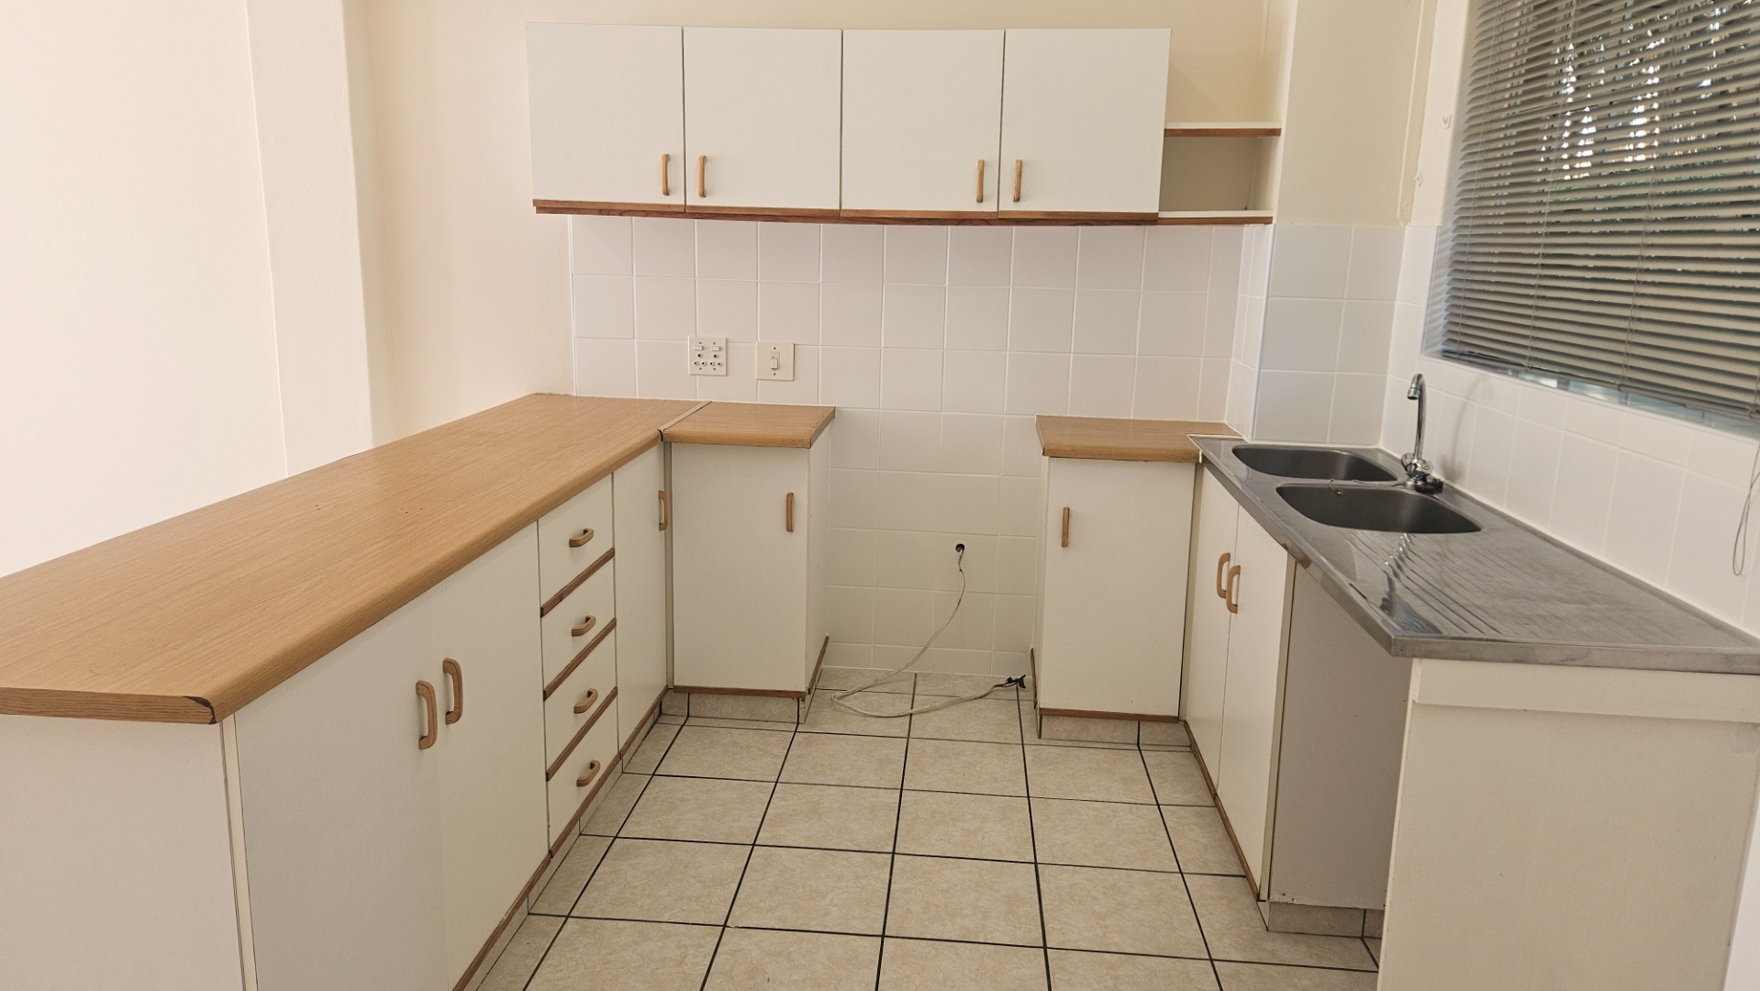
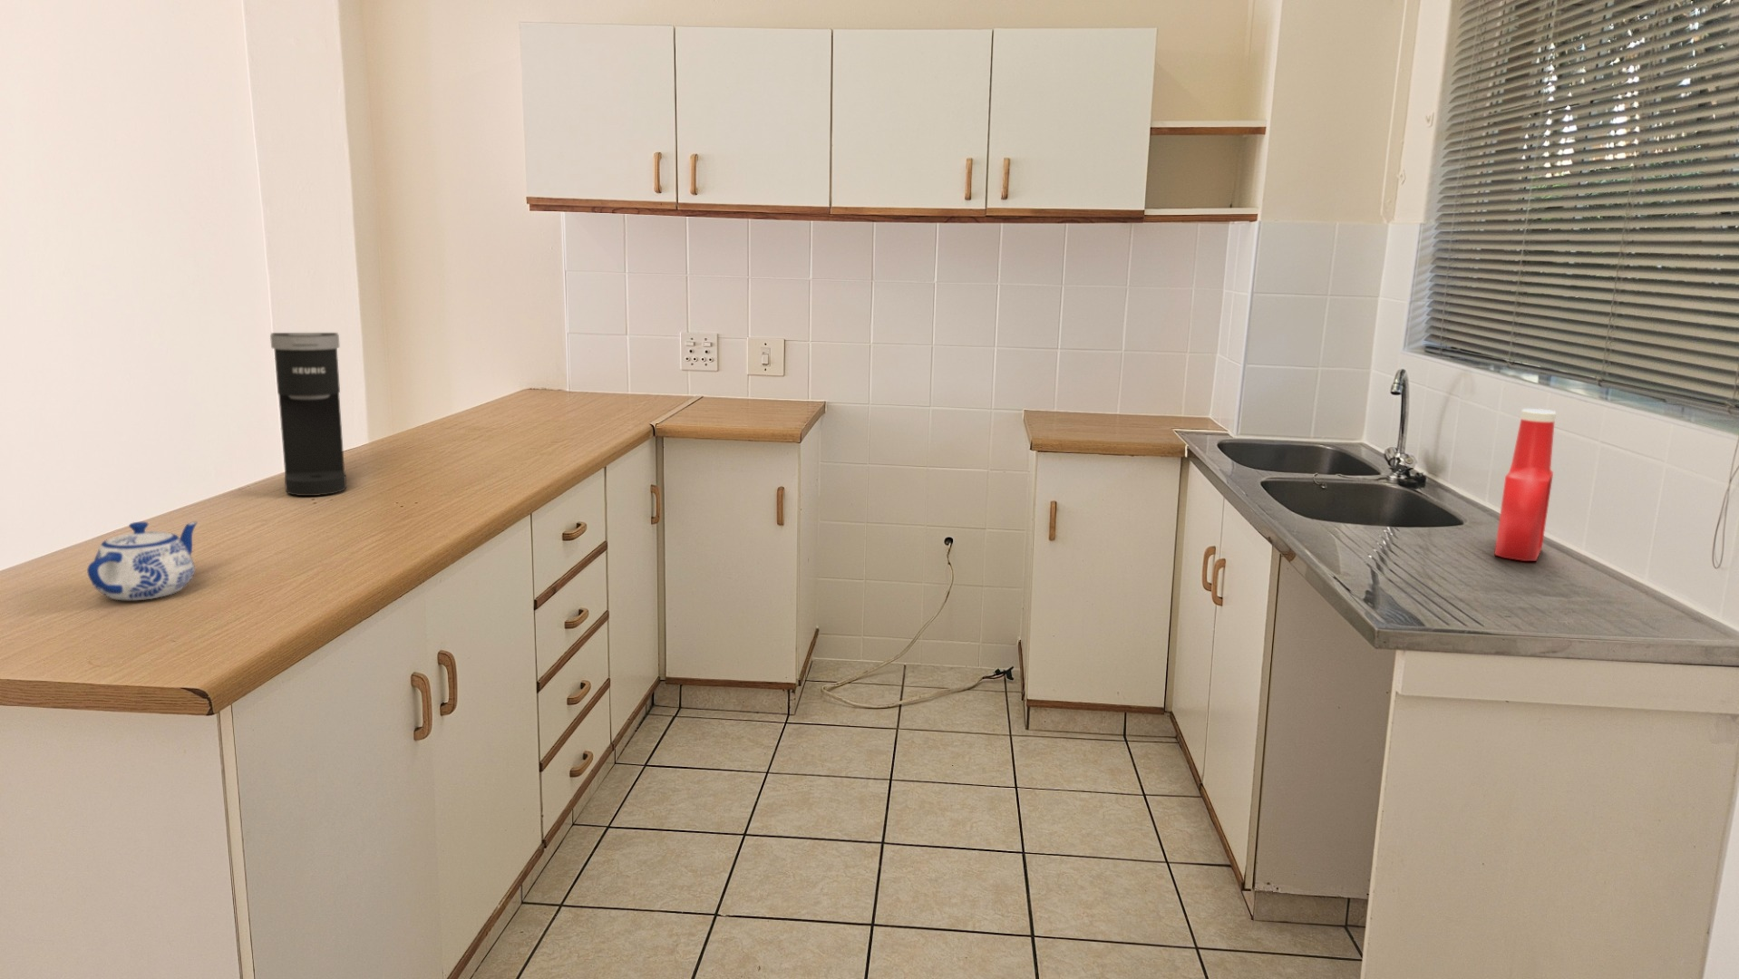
+ soap bottle (1528, 481)
+ teapot (148, 555)
+ coffee maker (311, 408)
